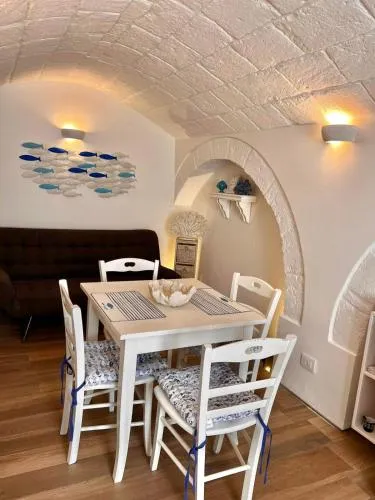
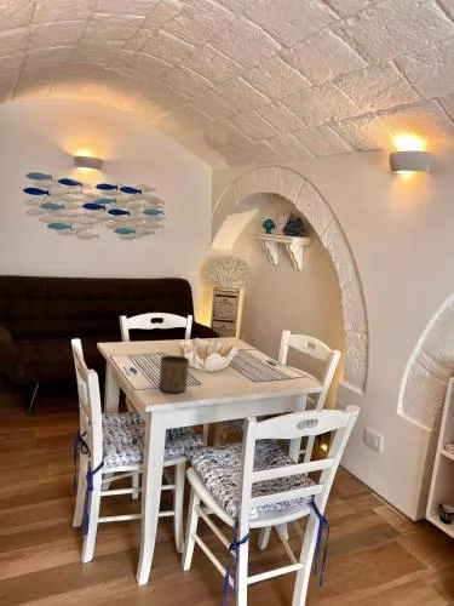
+ cup (173, 373)
